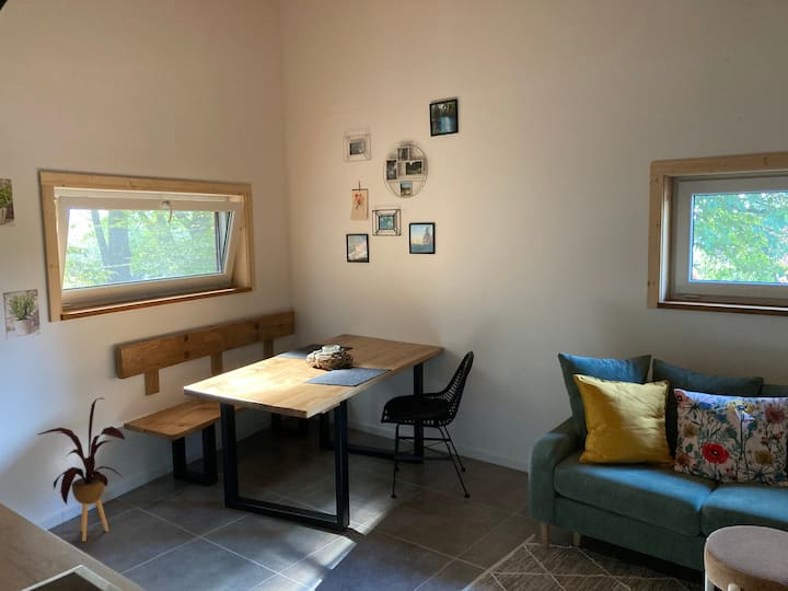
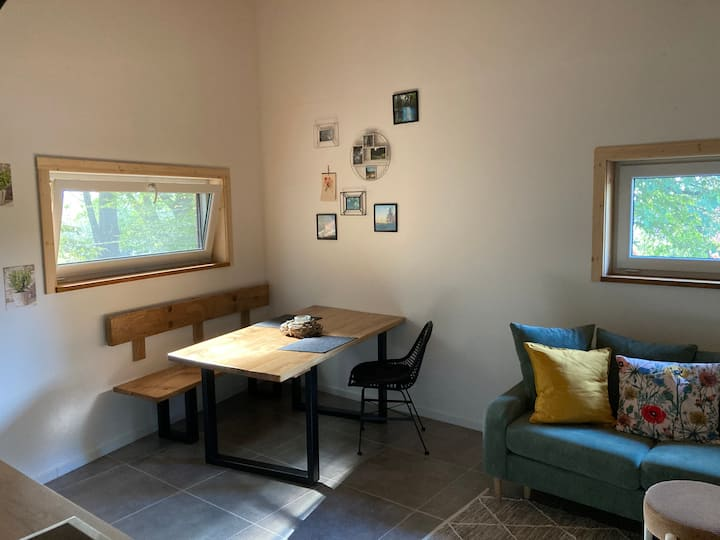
- house plant (81, 470)
